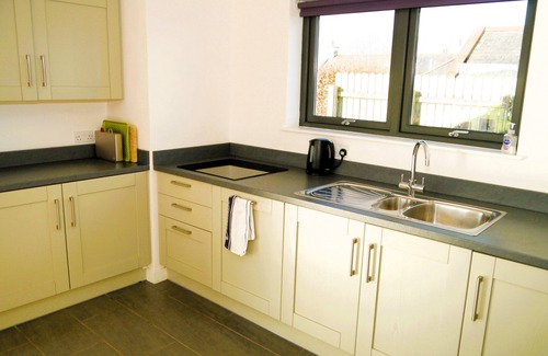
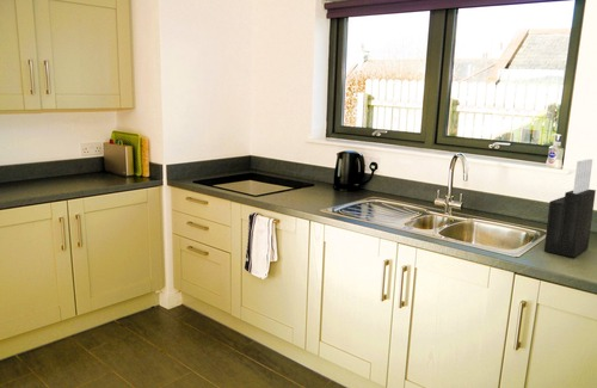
+ knife block (568, 204)
